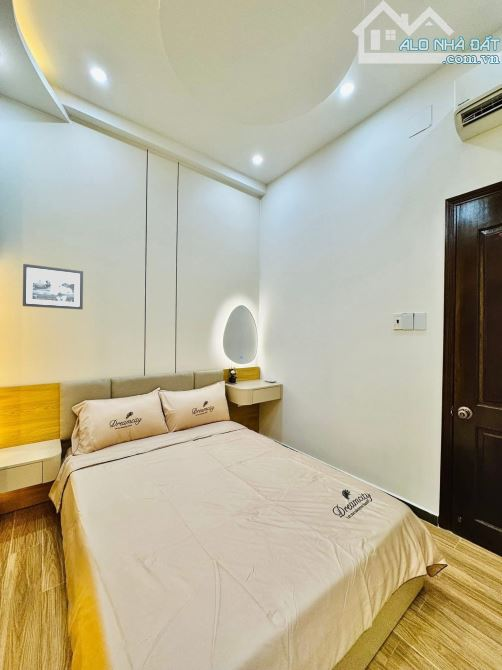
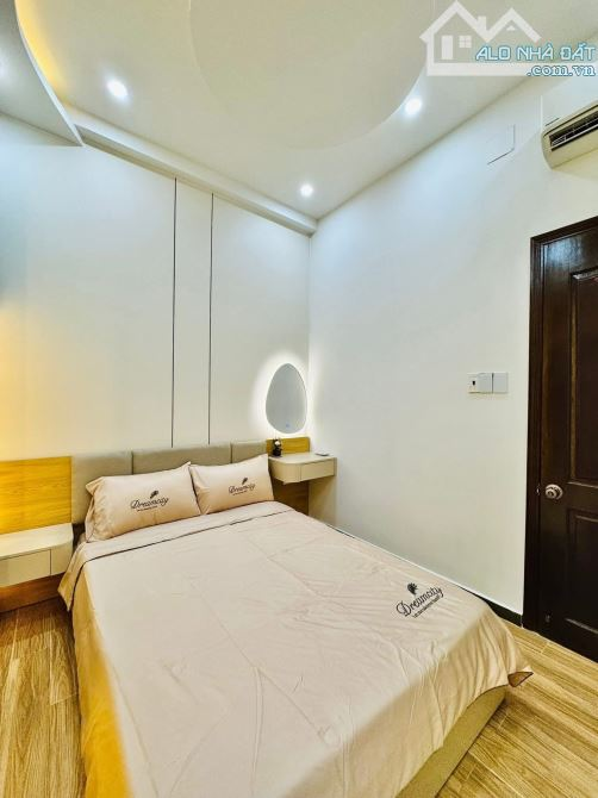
- picture frame (54, 287)
